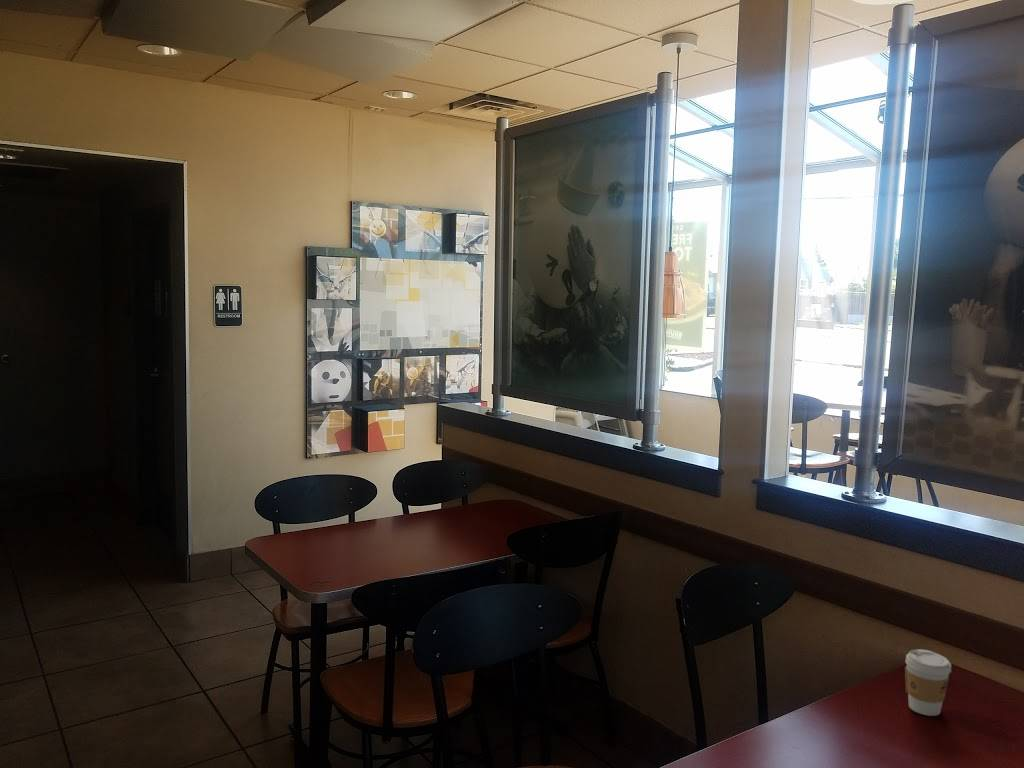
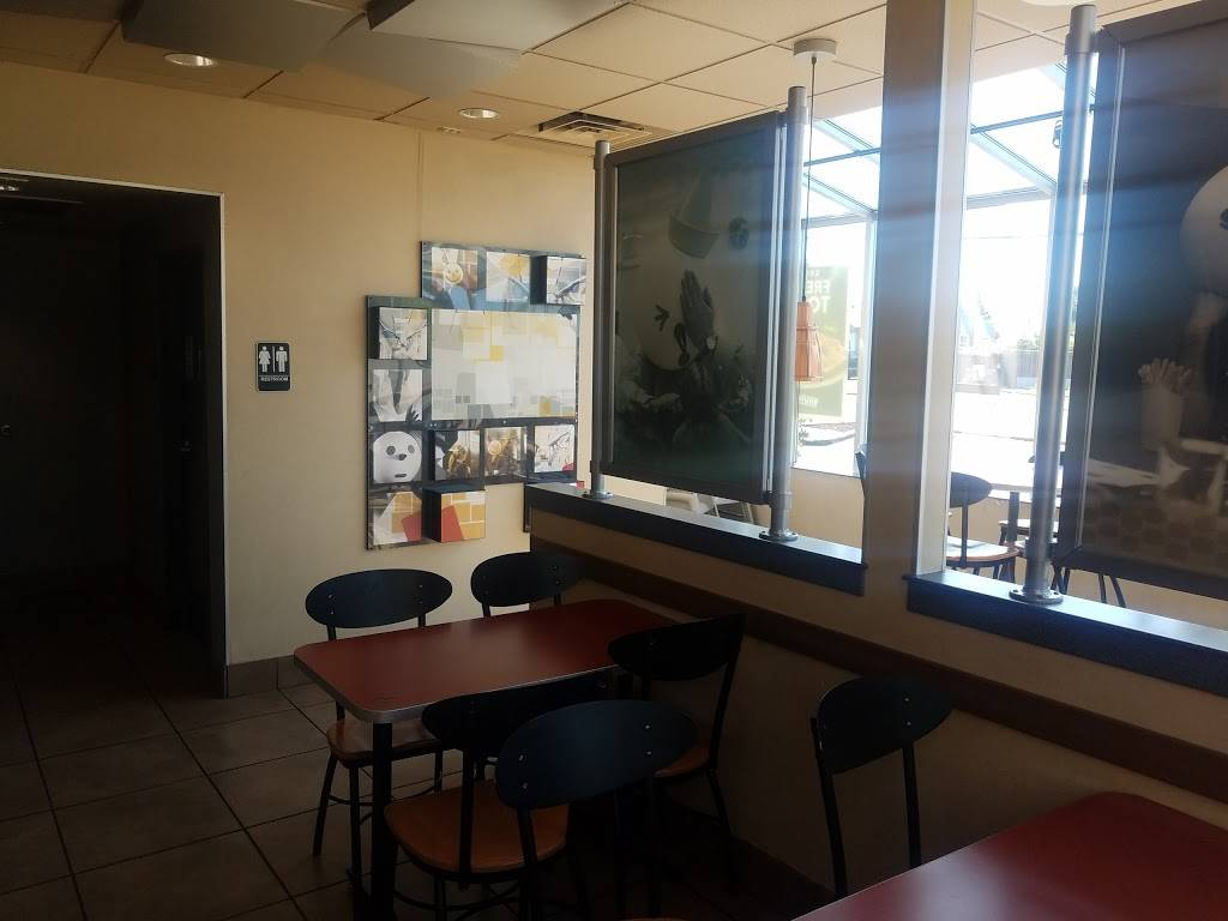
- coffee cup (926, 682)
